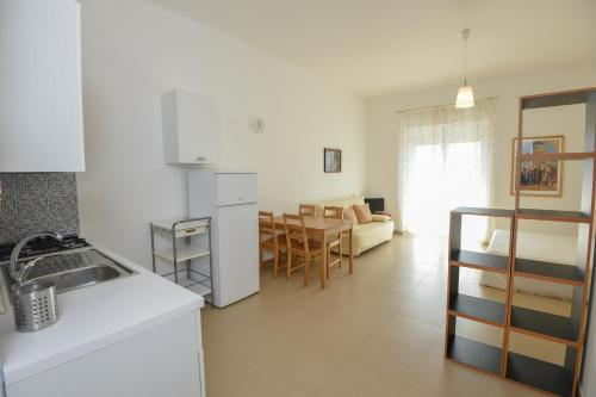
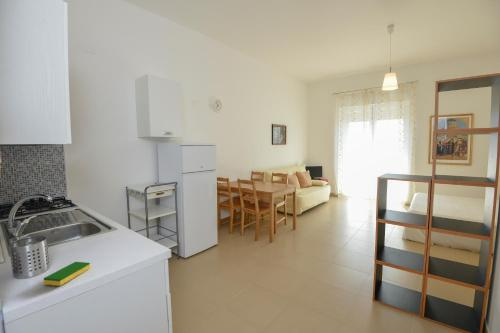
+ dish sponge (68, 272)
